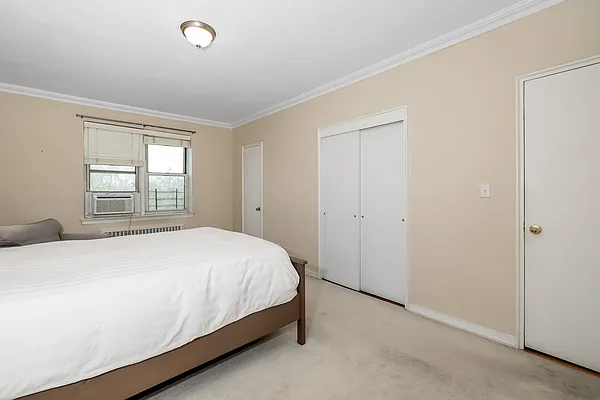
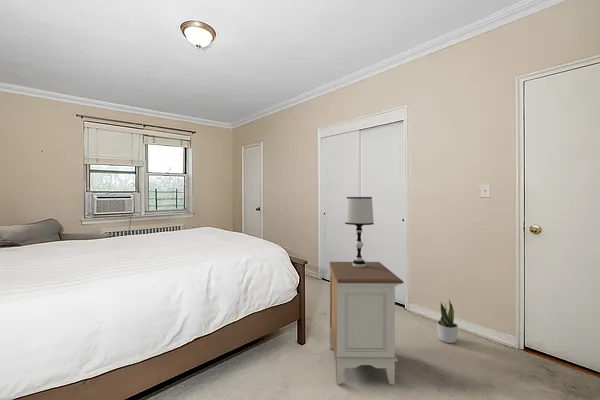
+ nightstand (361, 316)
+ potted plant (447, 317)
+ table lamp (359, 231)
